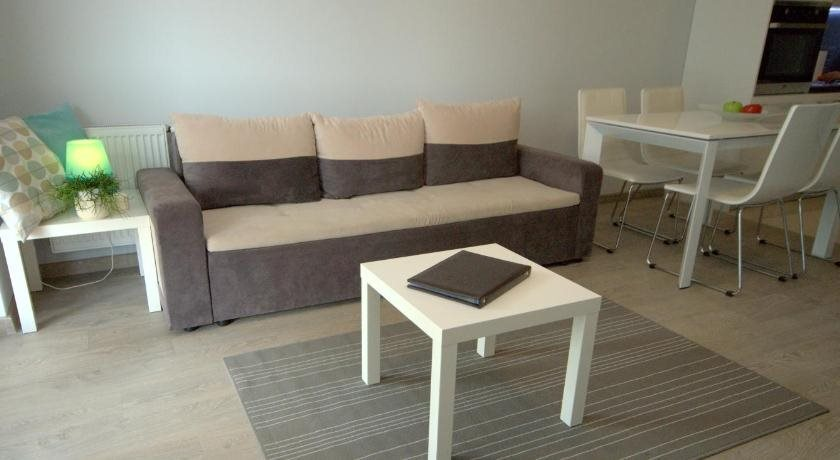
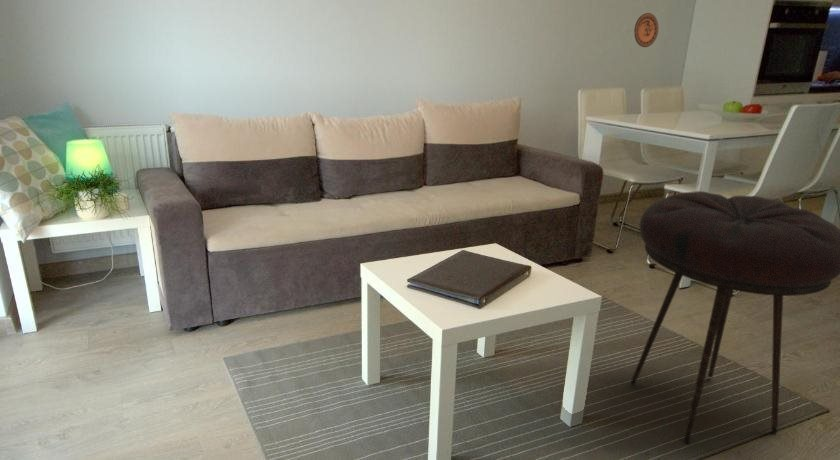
+ stool (719, 313)
+ decorative plate (646, 30)
